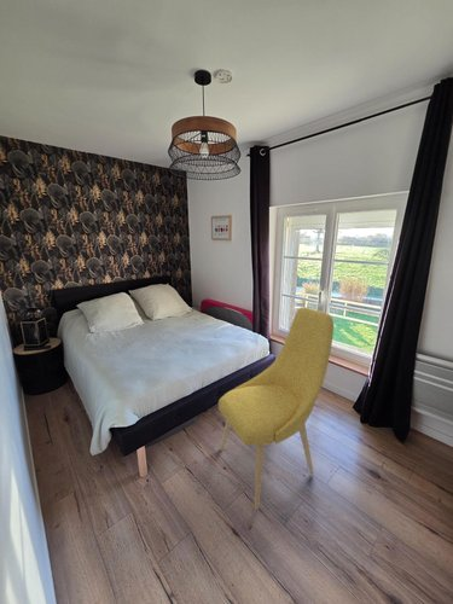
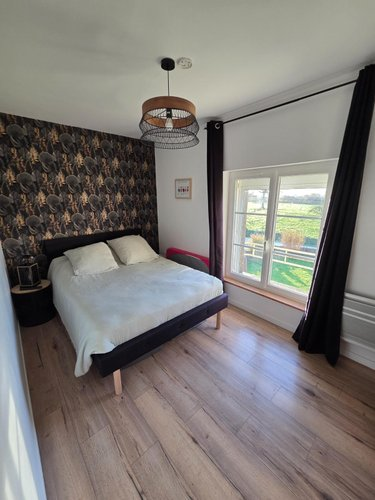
- chair (274, 393)
